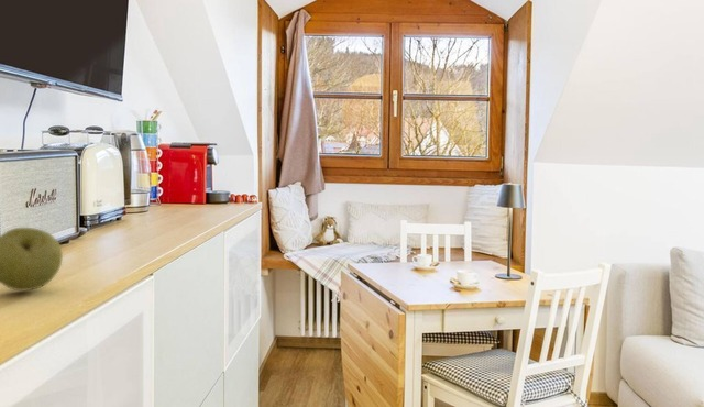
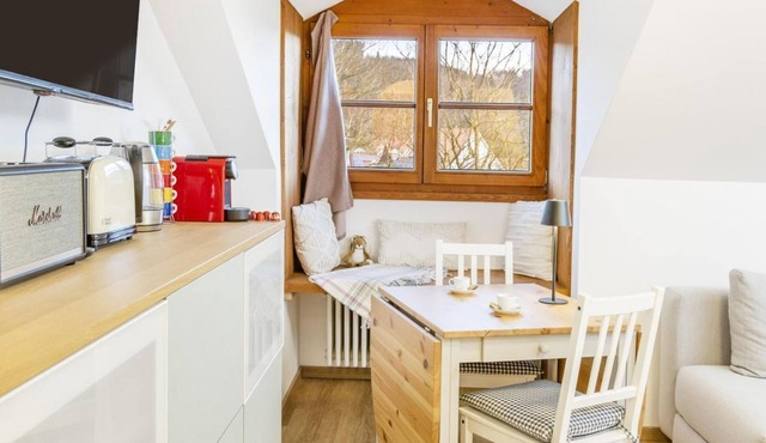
- apple (26, 258)
